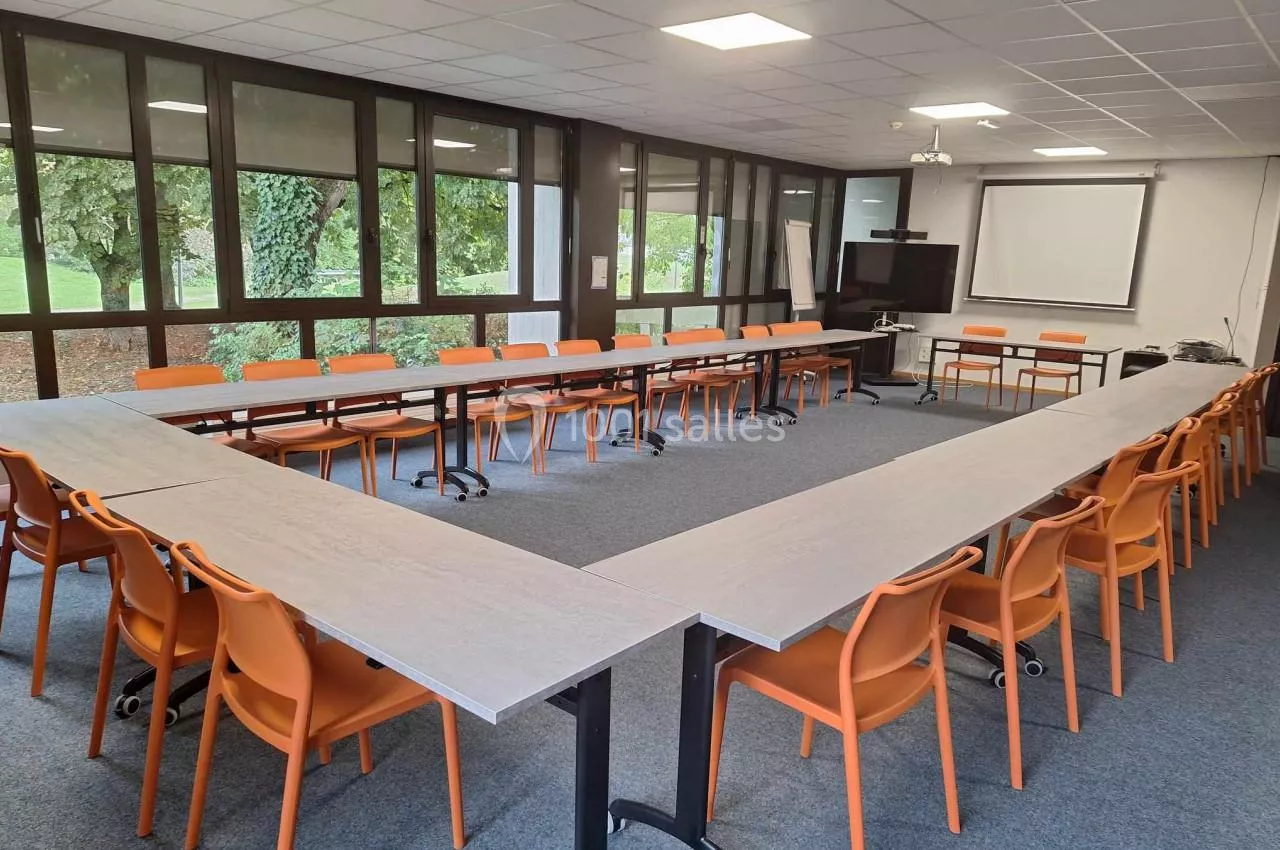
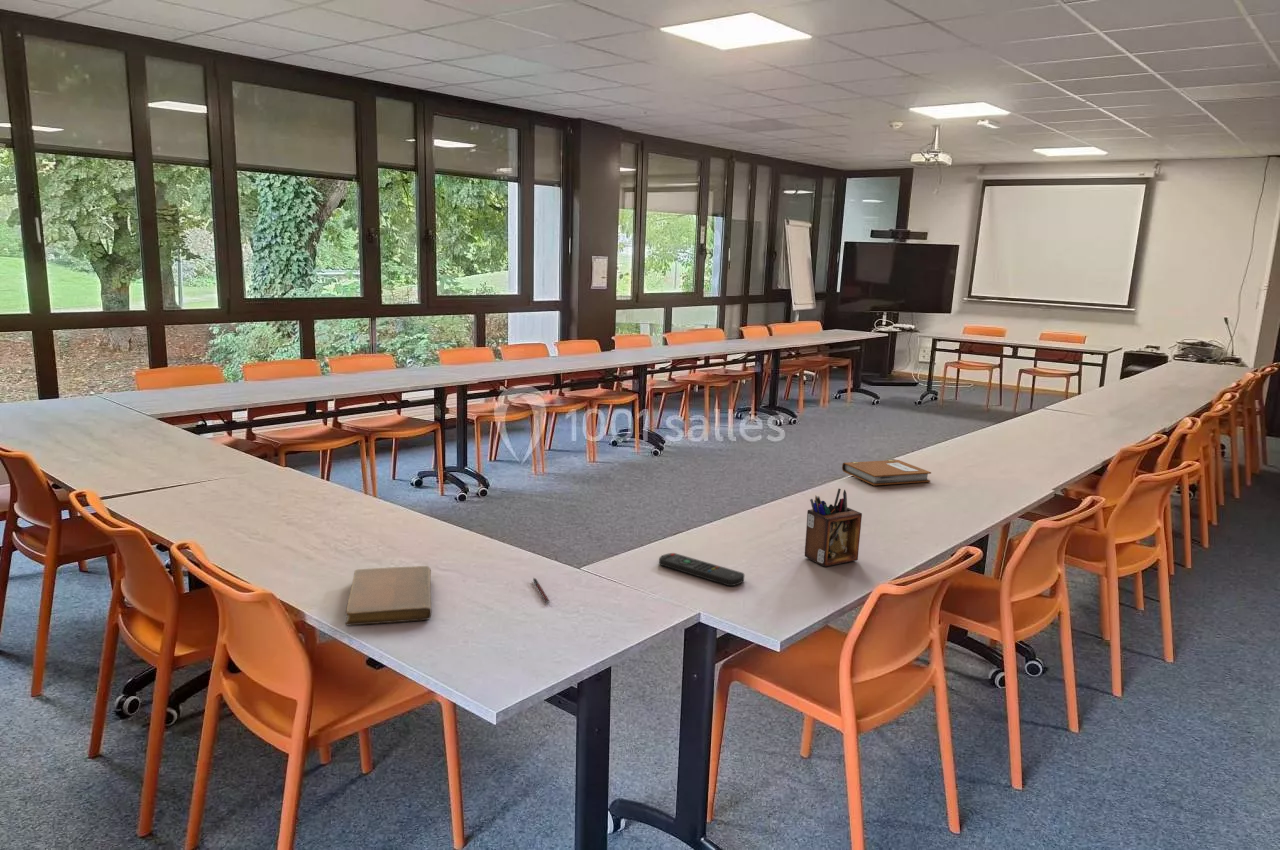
+ desk organizer (833, 526)
+ notebook (391, 593)
+ pen (540, 589)
+ remote control (700, 568)
+ notebook (886, 471)
